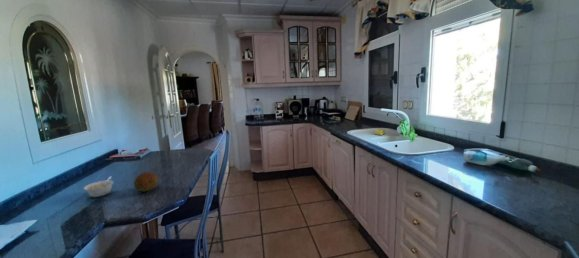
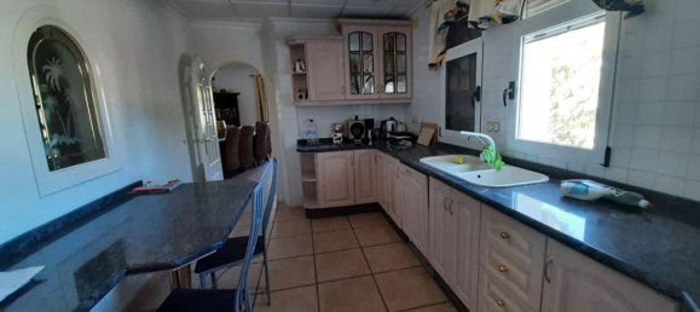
- legume (99, 188)
- fruit (145, 181)
